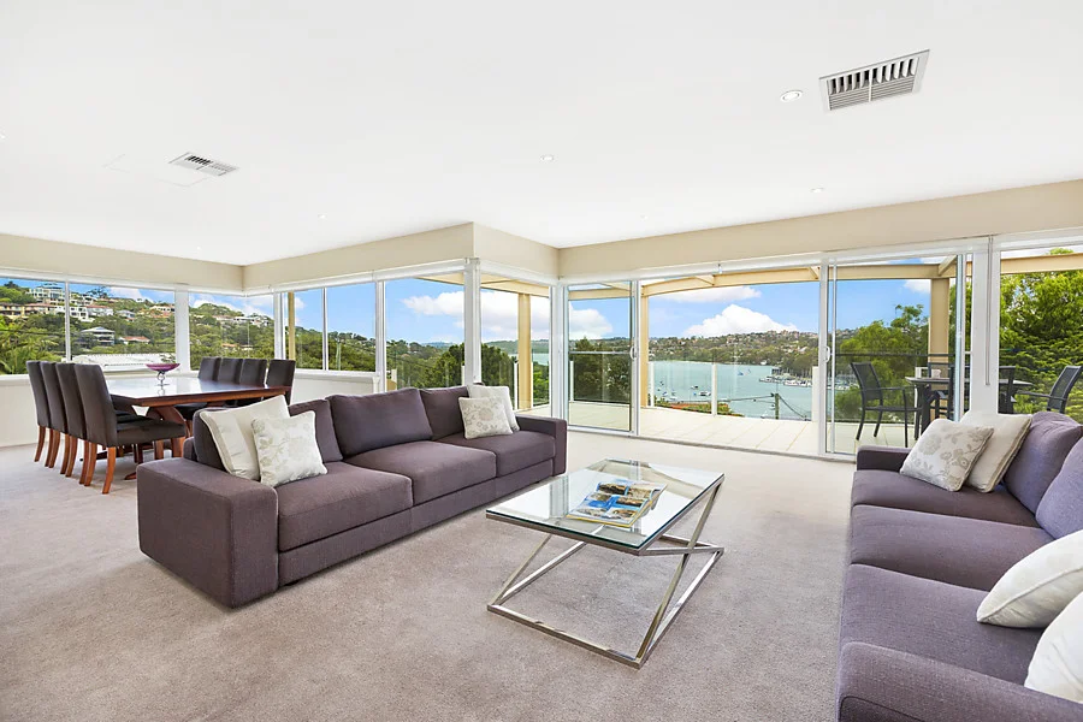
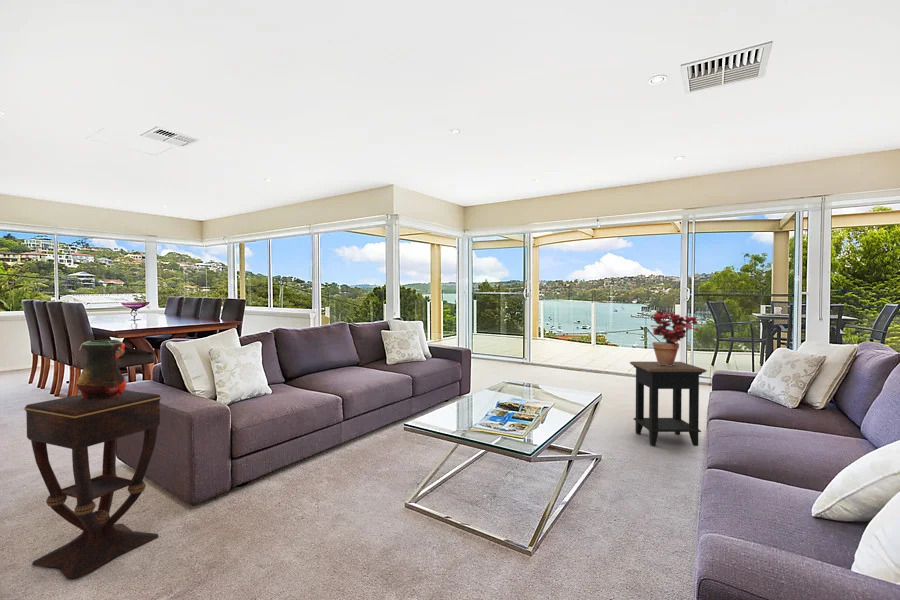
+ side table (98, 476)
+ side table (673, 402)
+ vase (99, 368)
+ potted plant (670, 338)
